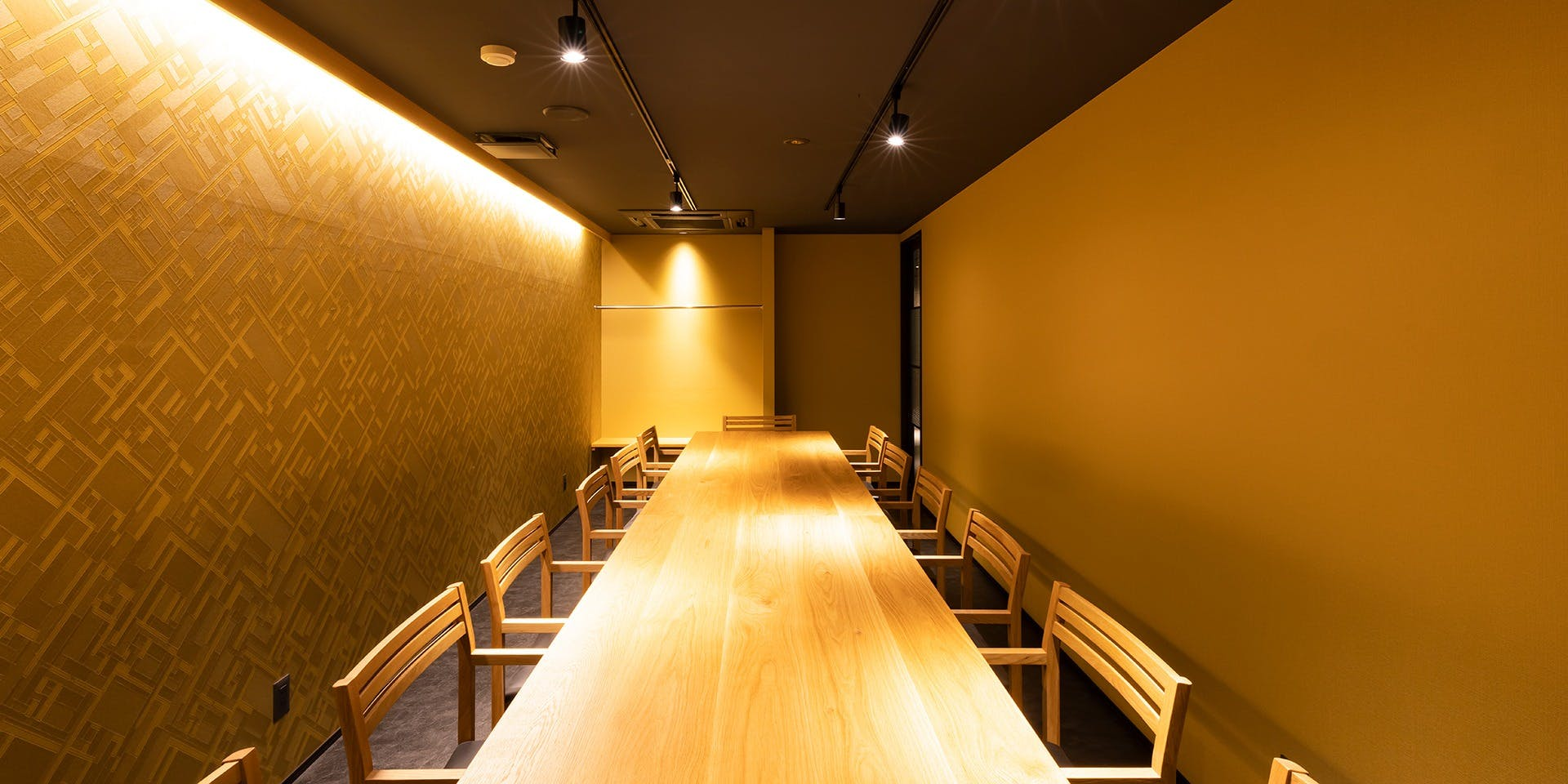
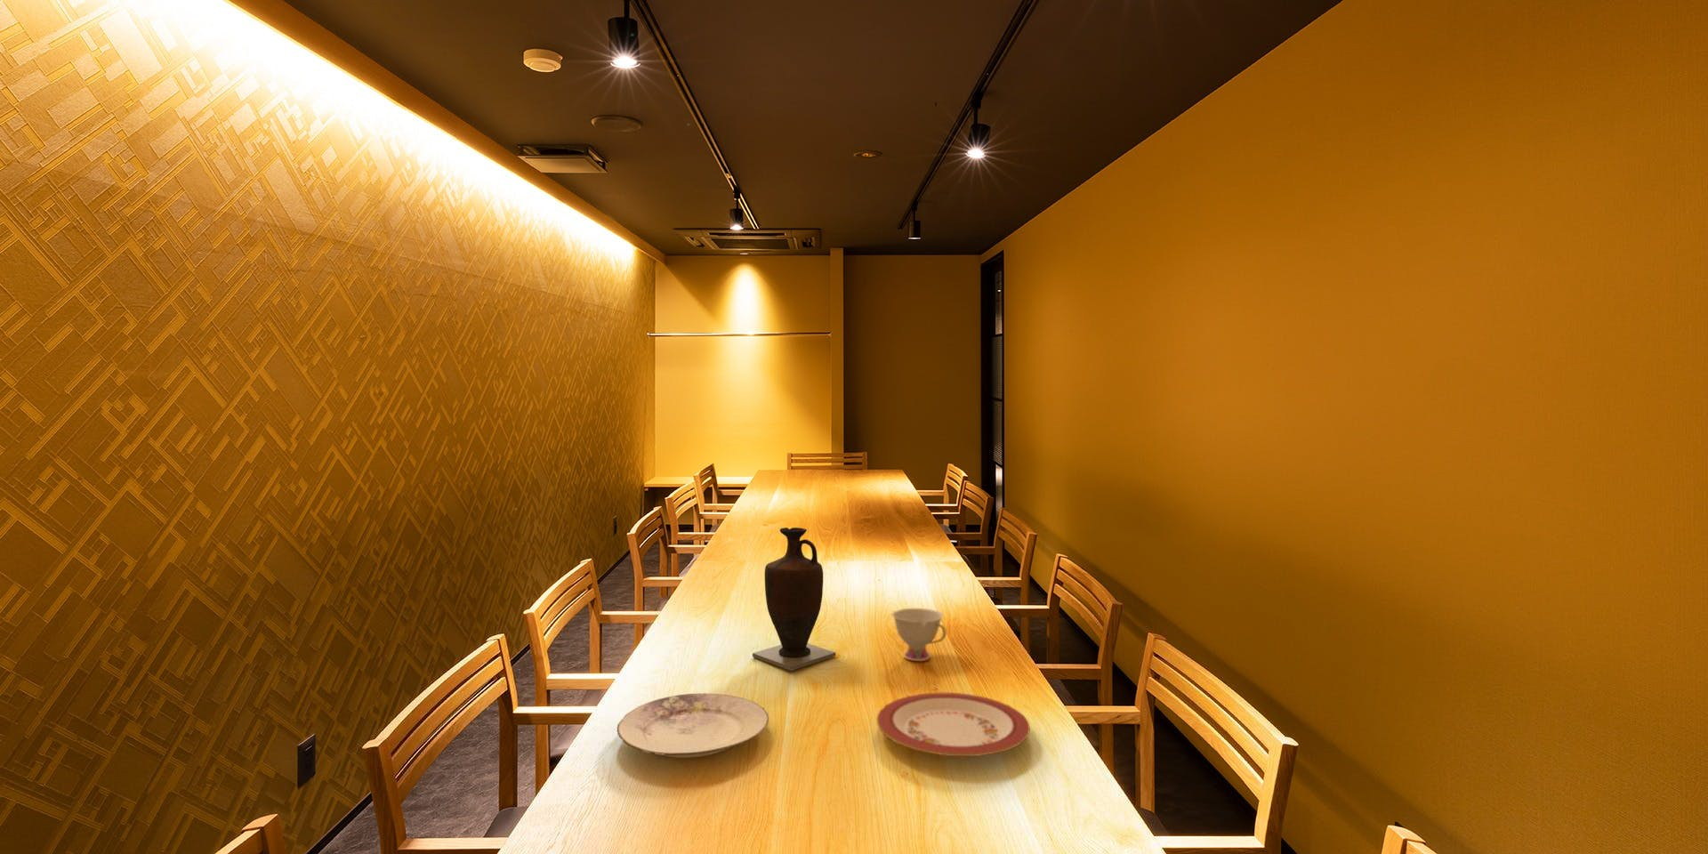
+ plate (694, 729)
+ plate (952, 725)
+ teacup (919, 636)
+ vase (793, 593)
